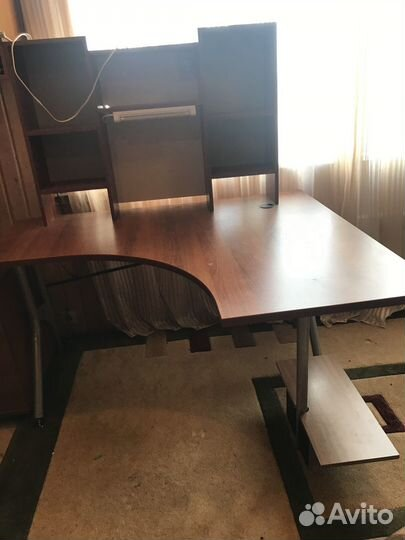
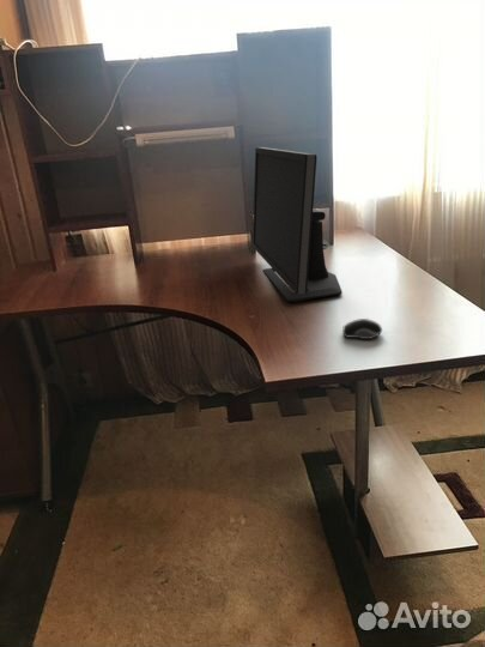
+ computer mouse (362, 327)
+ monitor (301, 217)
